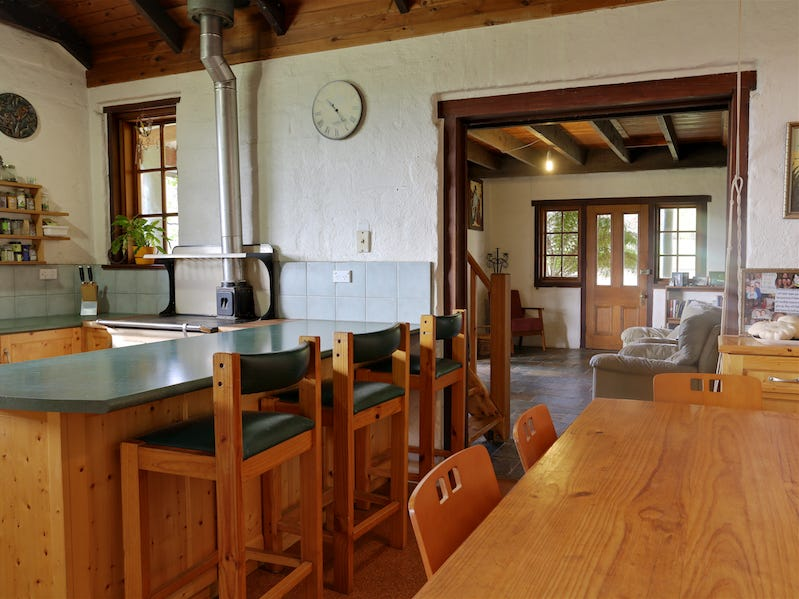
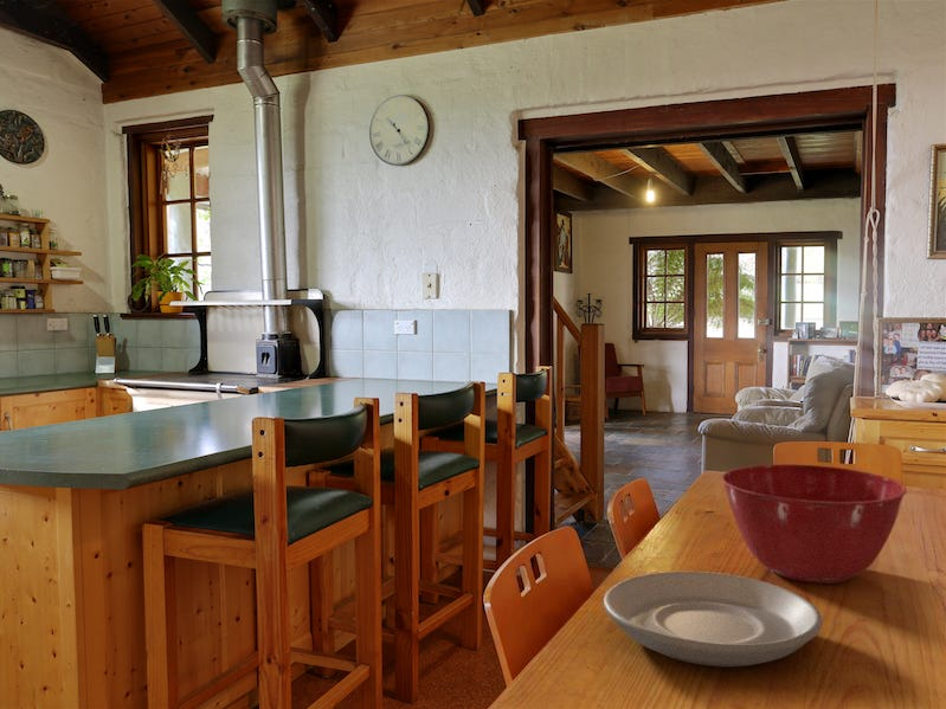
+ mixing bowl (809, 524)
+ plate (708, 619)
